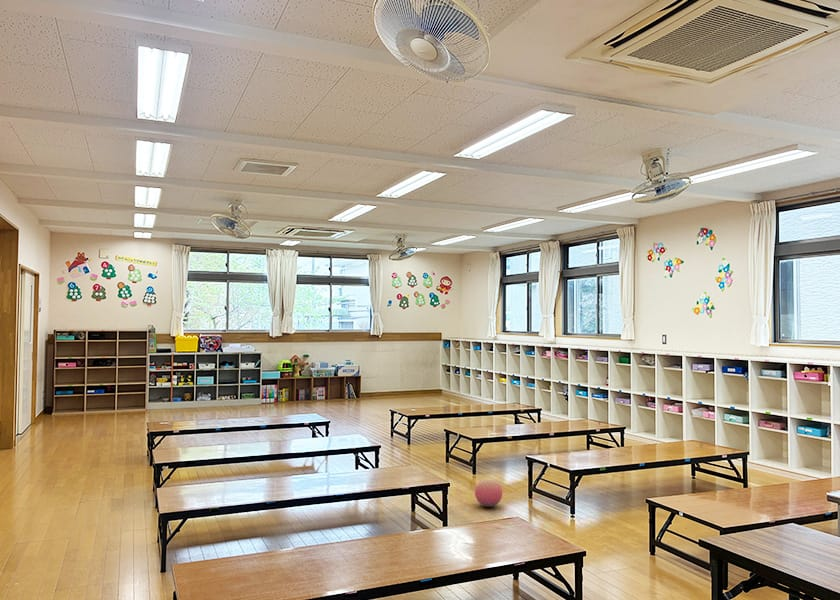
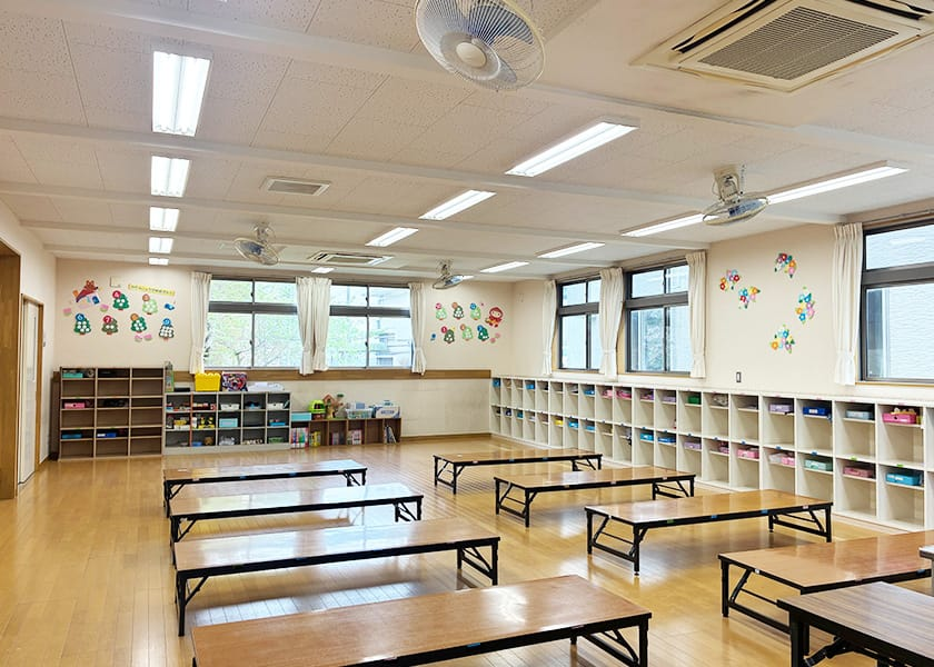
- ball (488, 492)
